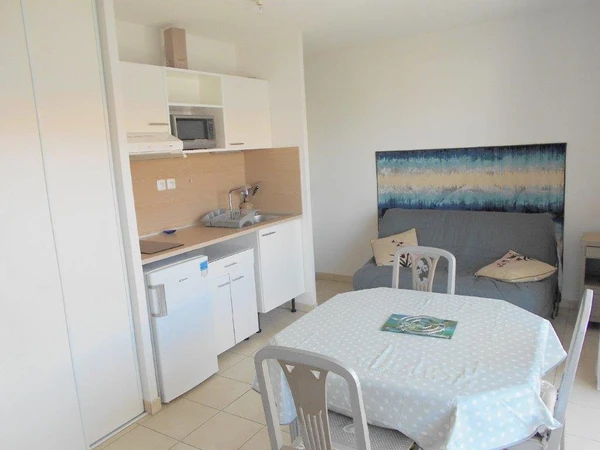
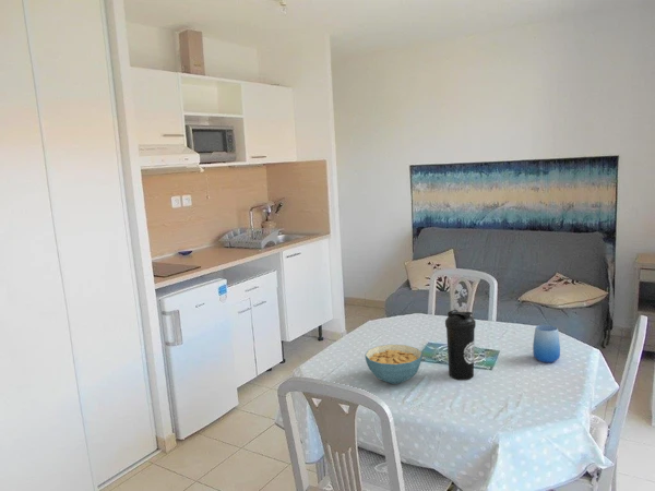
+ water bottle (460, 343)
+ cereal bowl (393, 367)
+ cup (546, 343)
